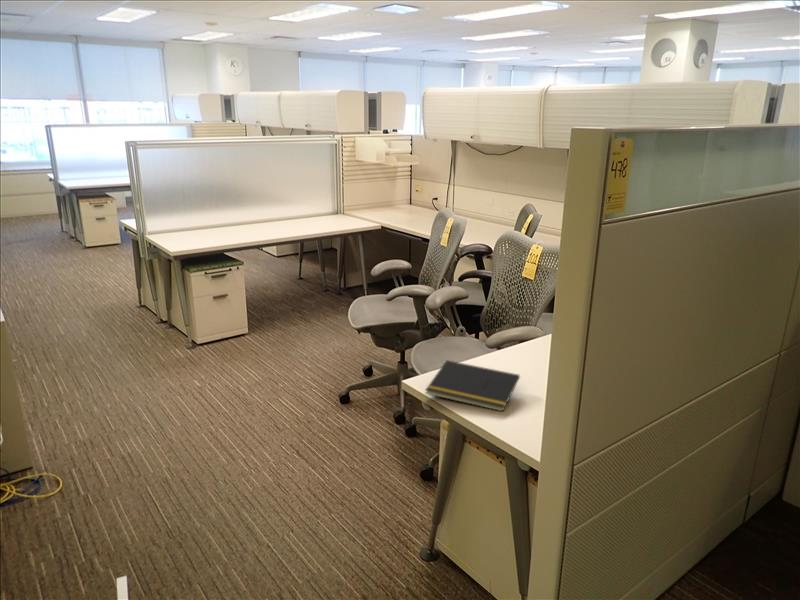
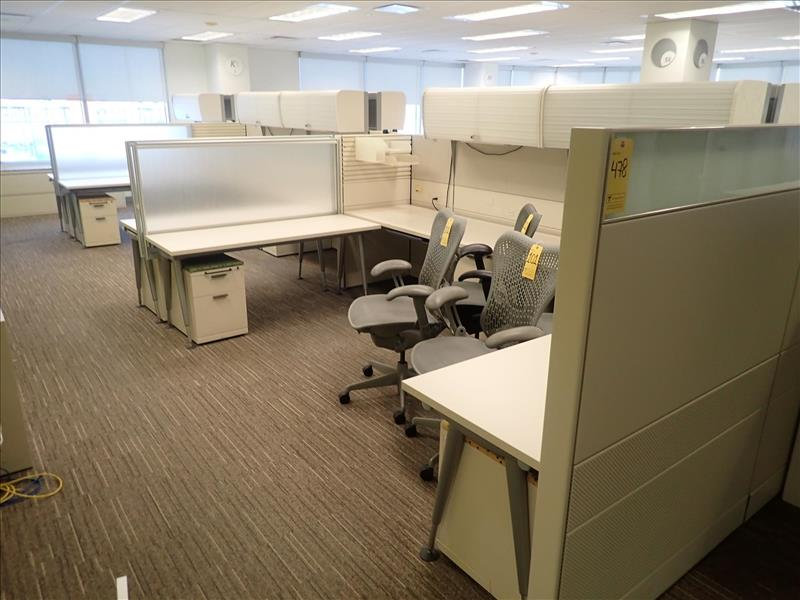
- notepad (472, 384)
